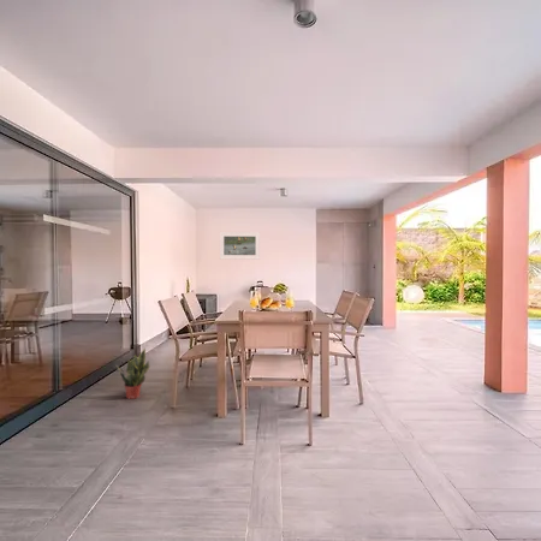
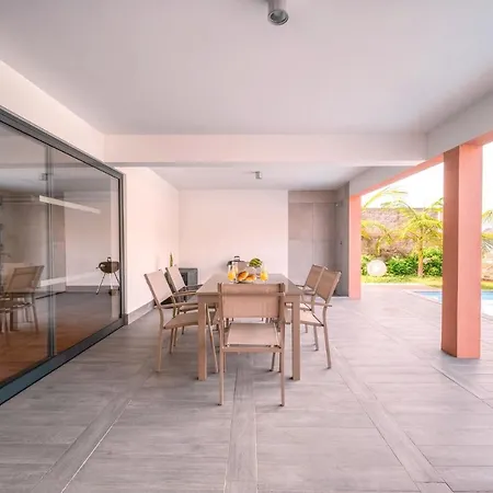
- potted plant (132, 371)
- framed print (239, 245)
